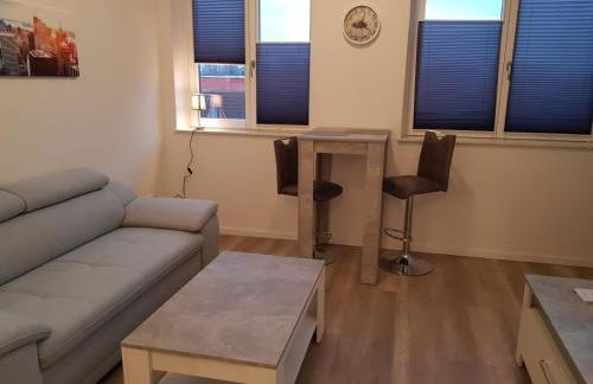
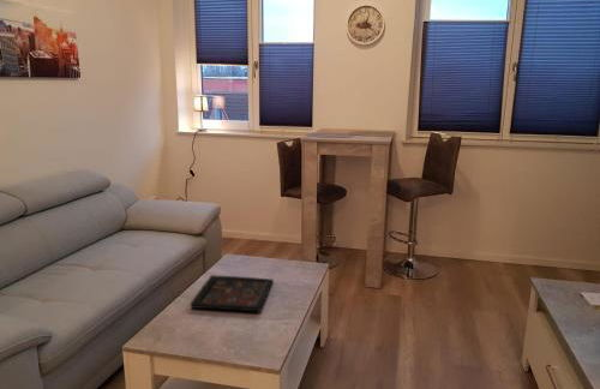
+ decorative tray (234, 292)
